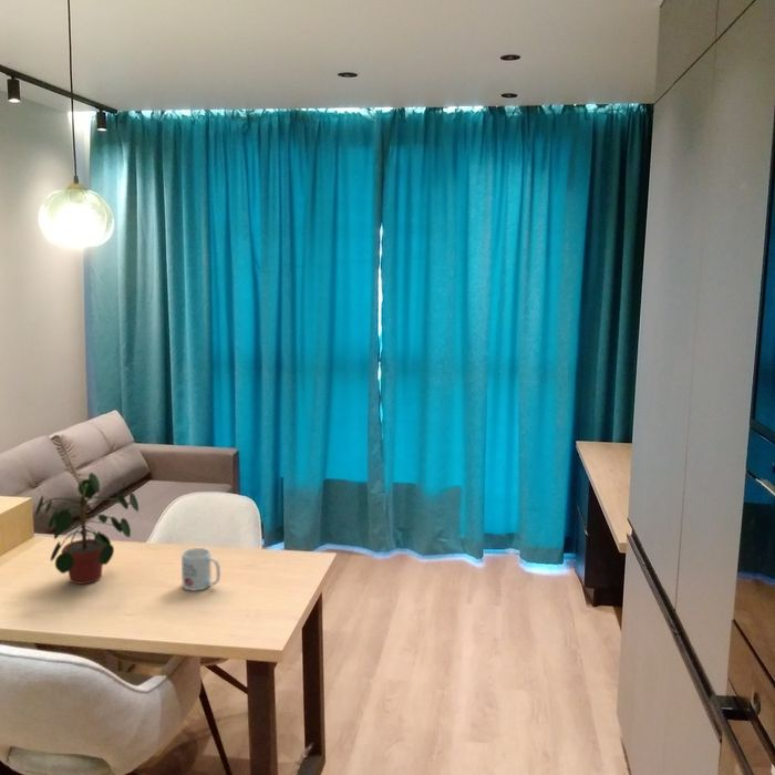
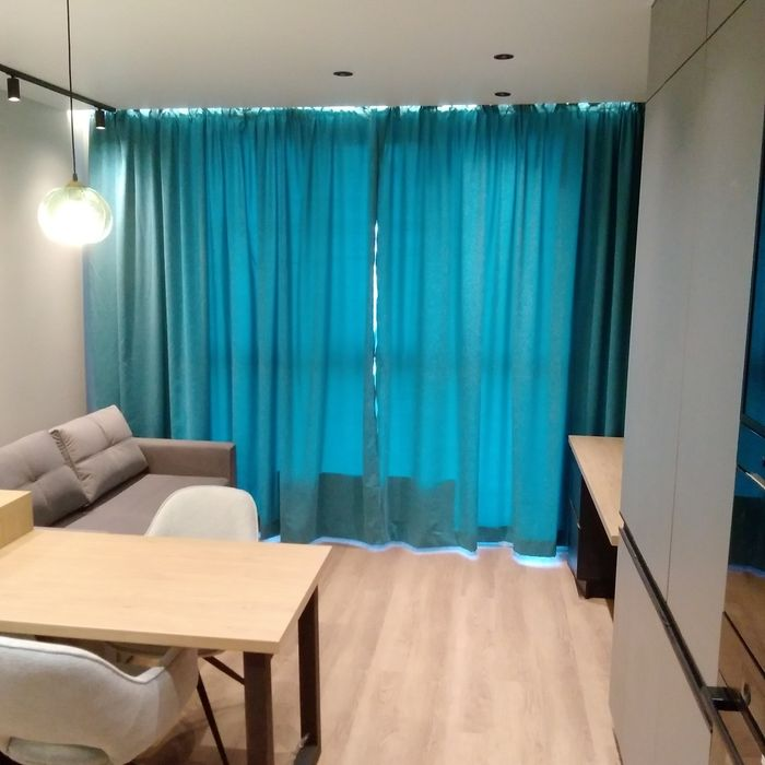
- mug (202, 569)
- potted plant (90, 521)
